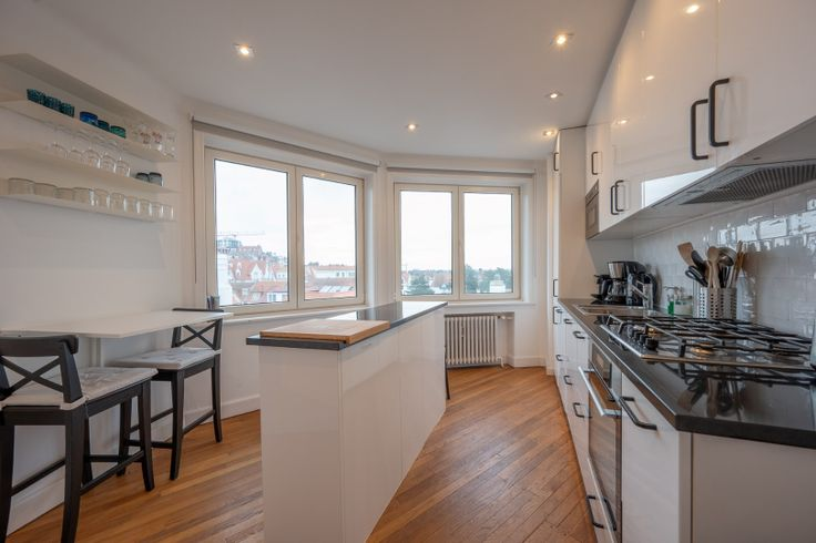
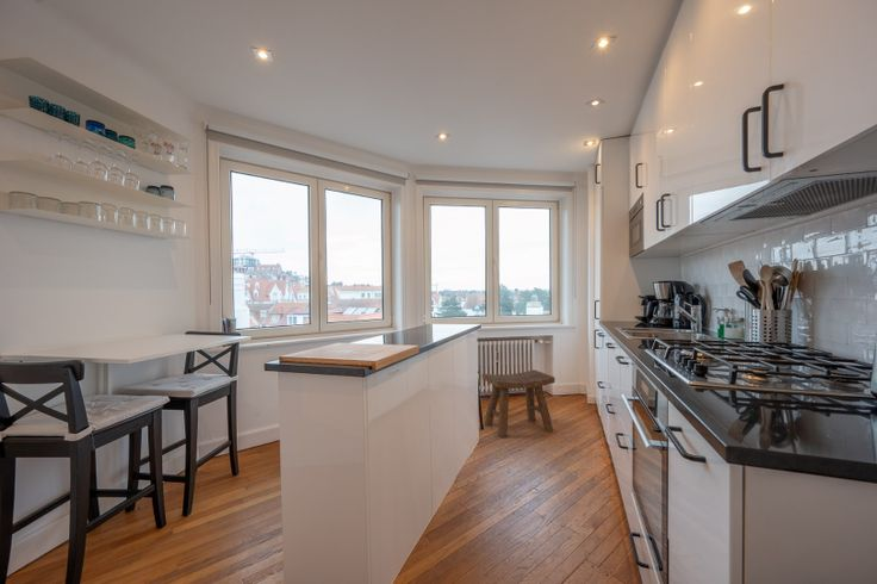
+ stool (508, 400)
